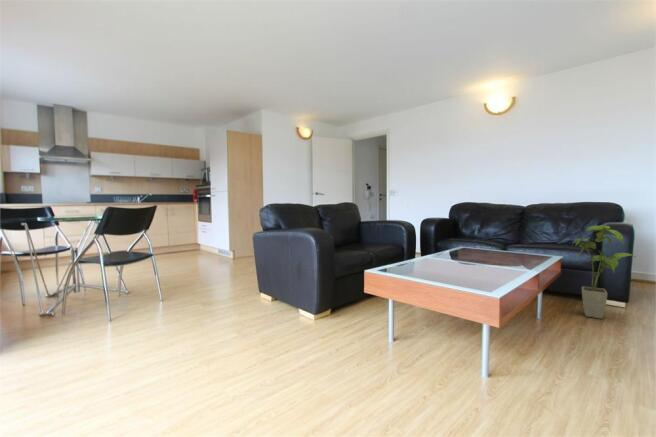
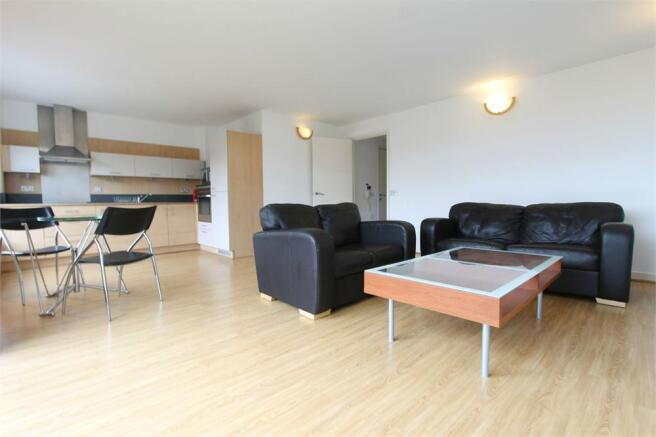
- house plant (602, 271)
